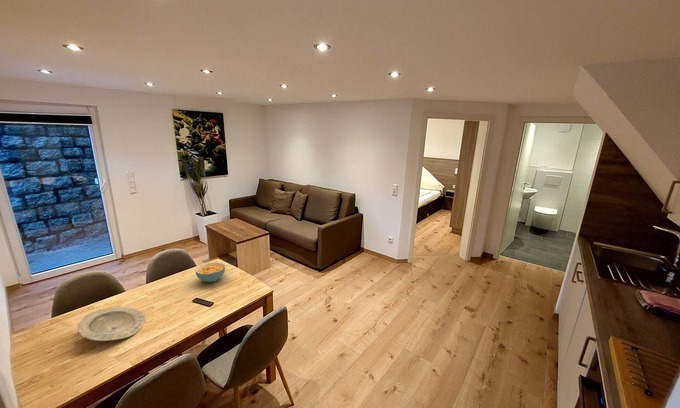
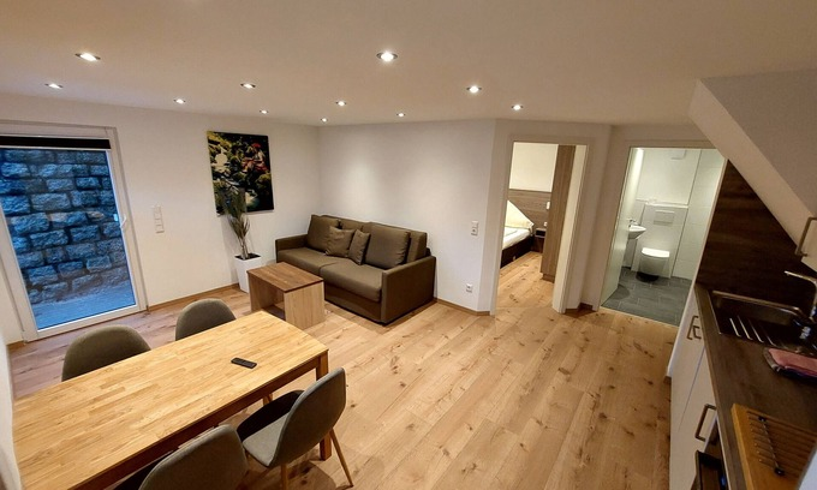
- cereal bowl (211, 274)
- plate (113, 322)
